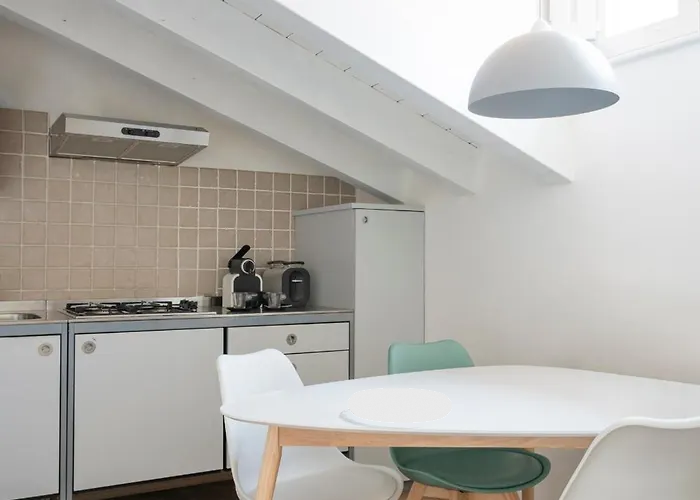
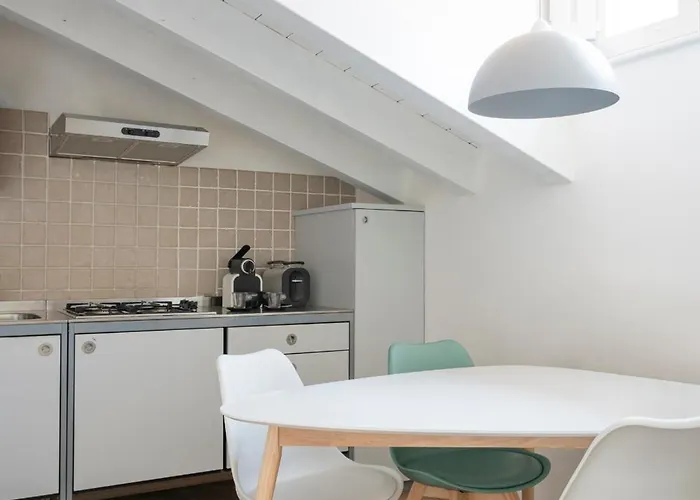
- plate (399, 404)
